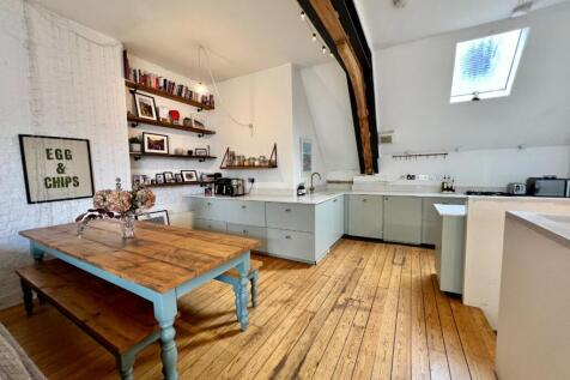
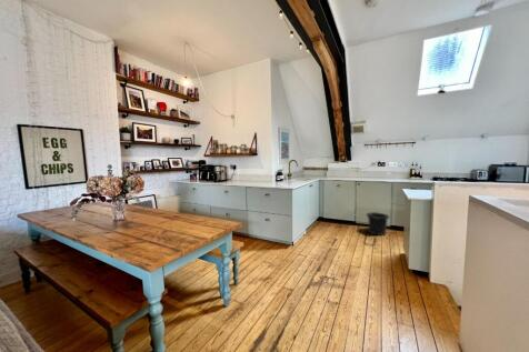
+ trash can (377, 223)
